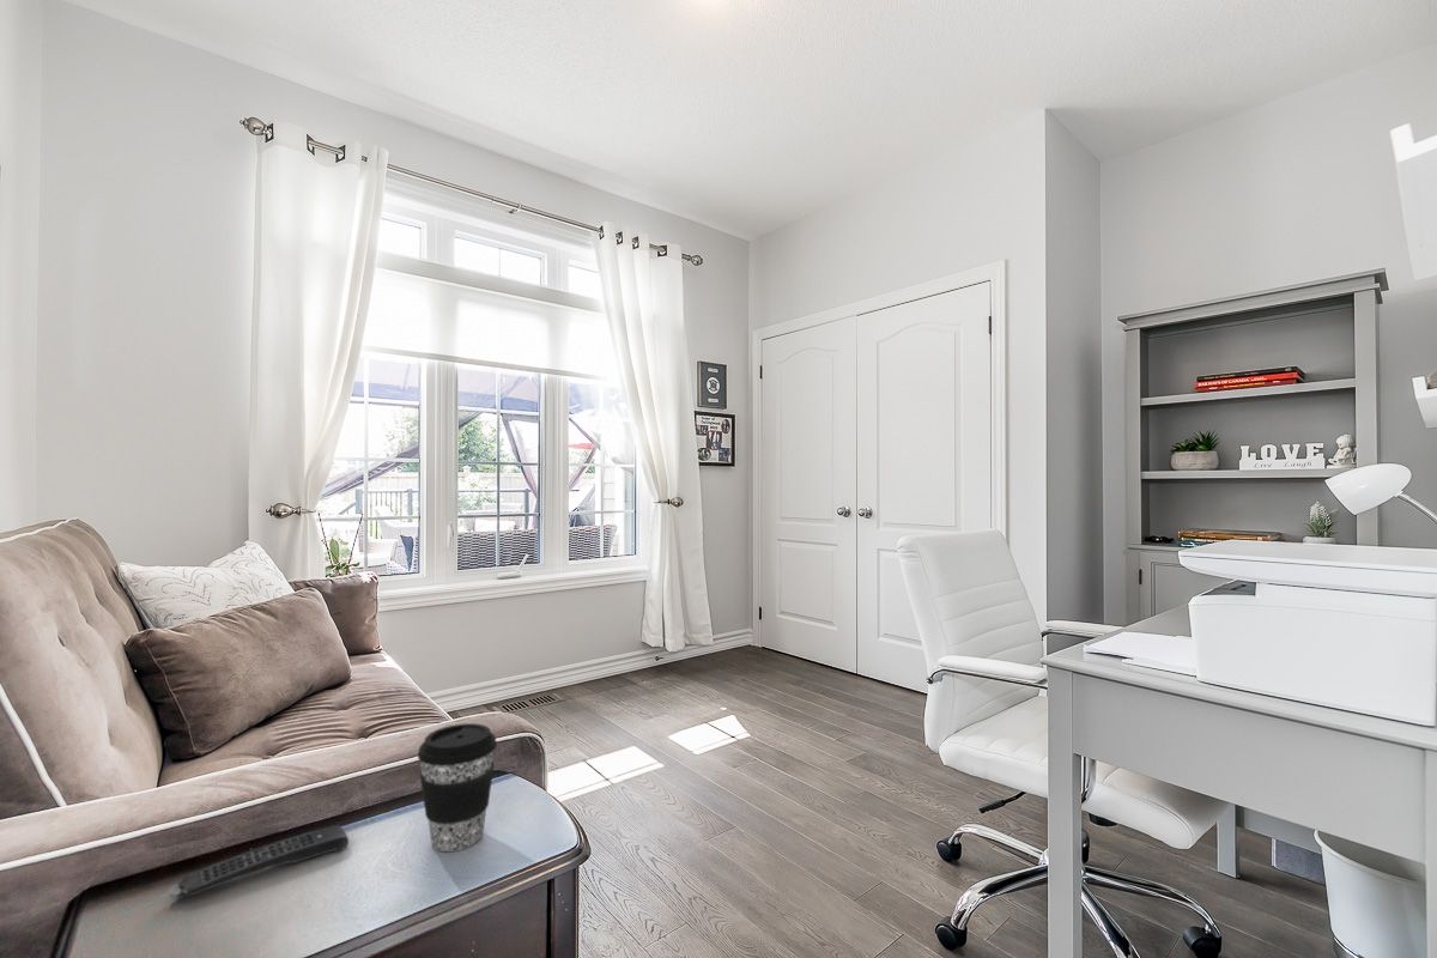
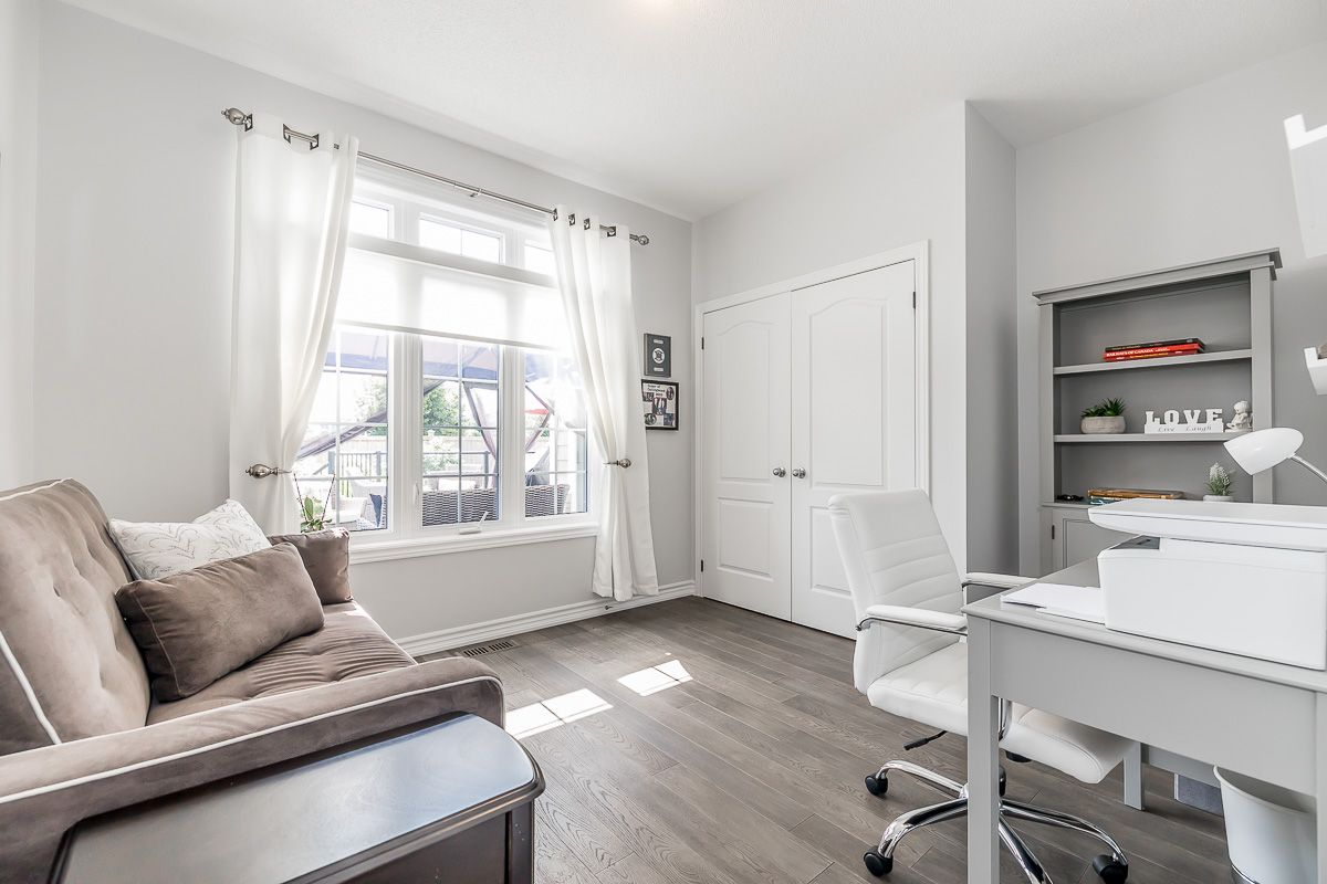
- remote control (263, 860)
- coffee cup (457, 786)
